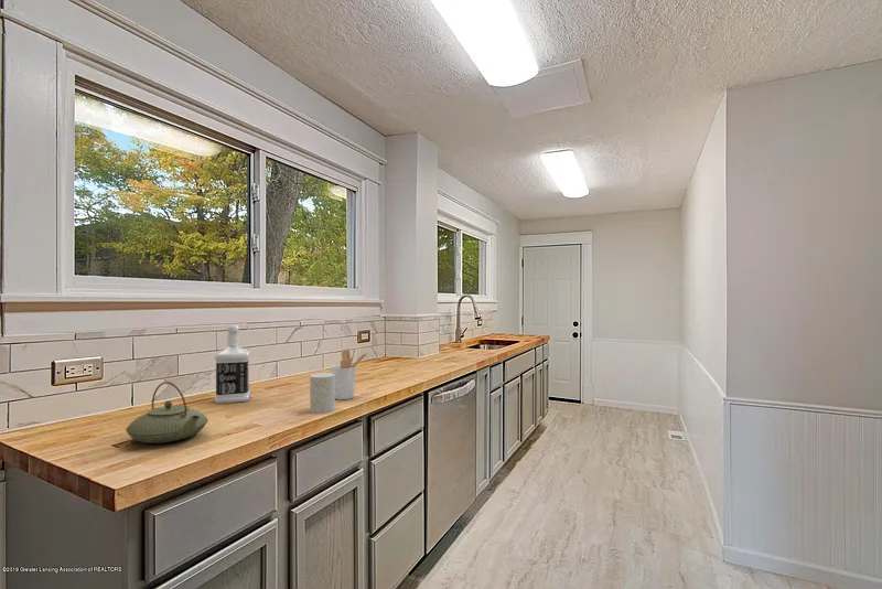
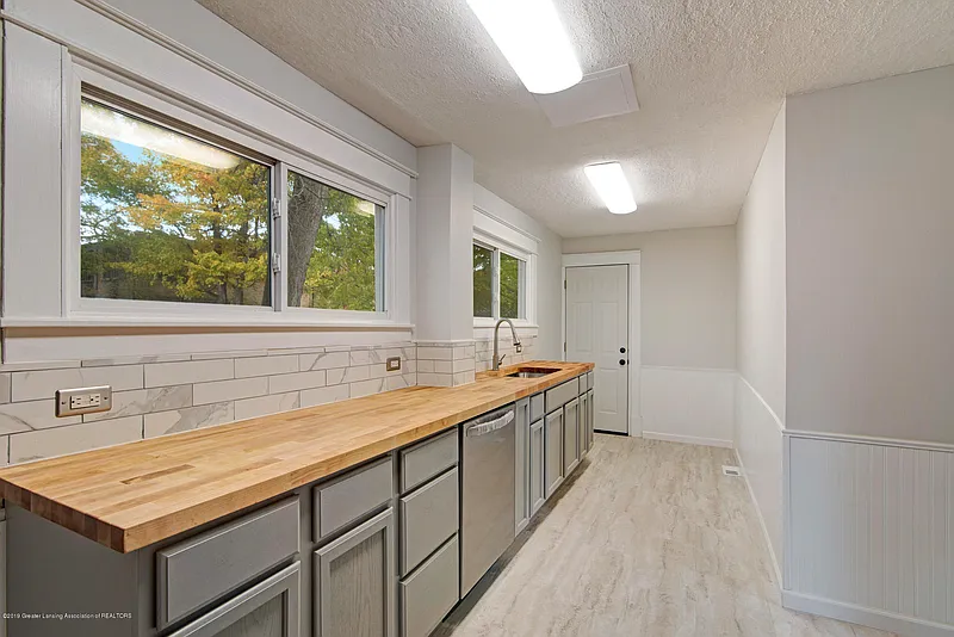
- bottle (233, 362)
- teapot (171, 409)
- cup (322, 392)
- utensil holder (349, 374)
